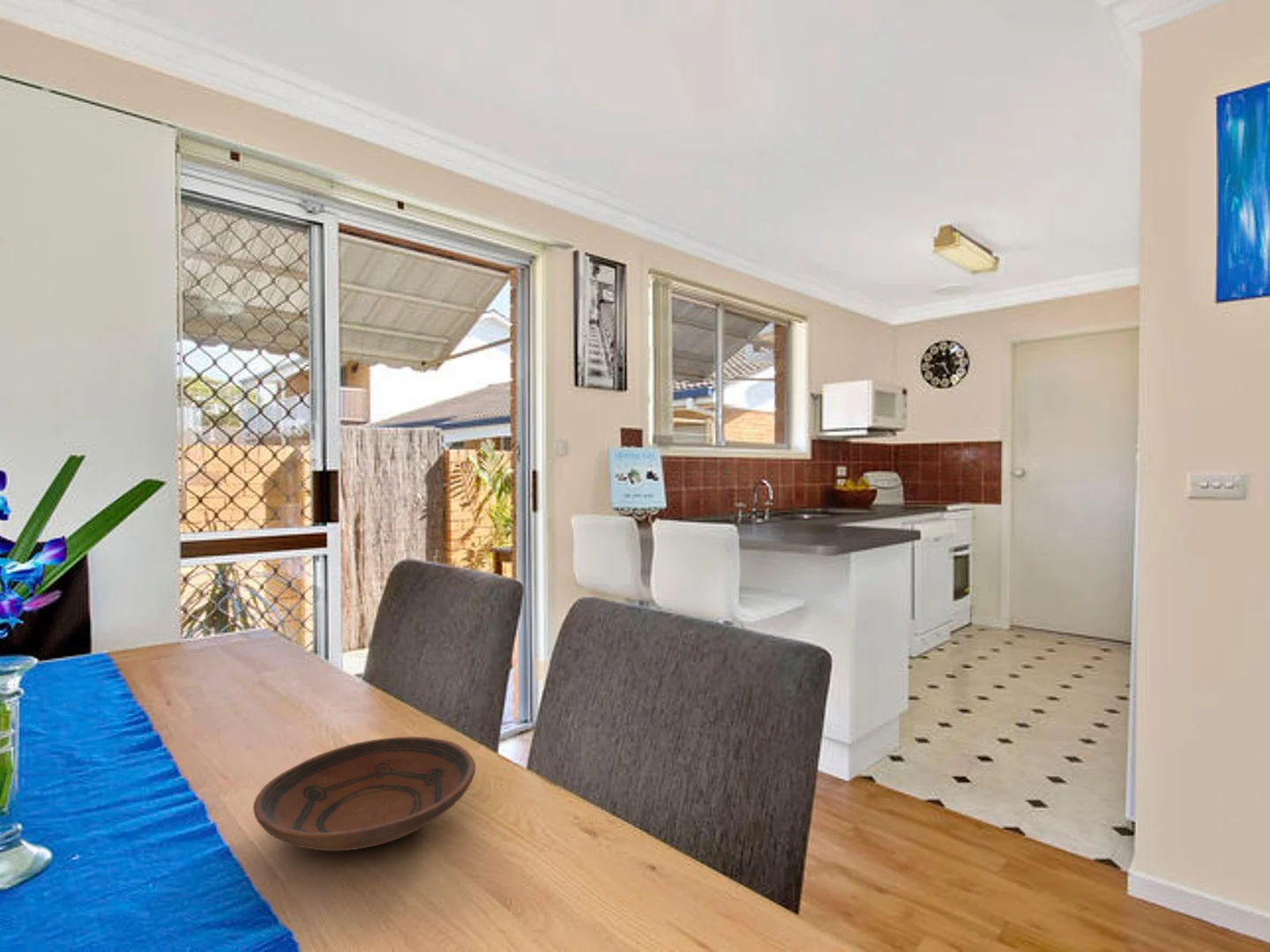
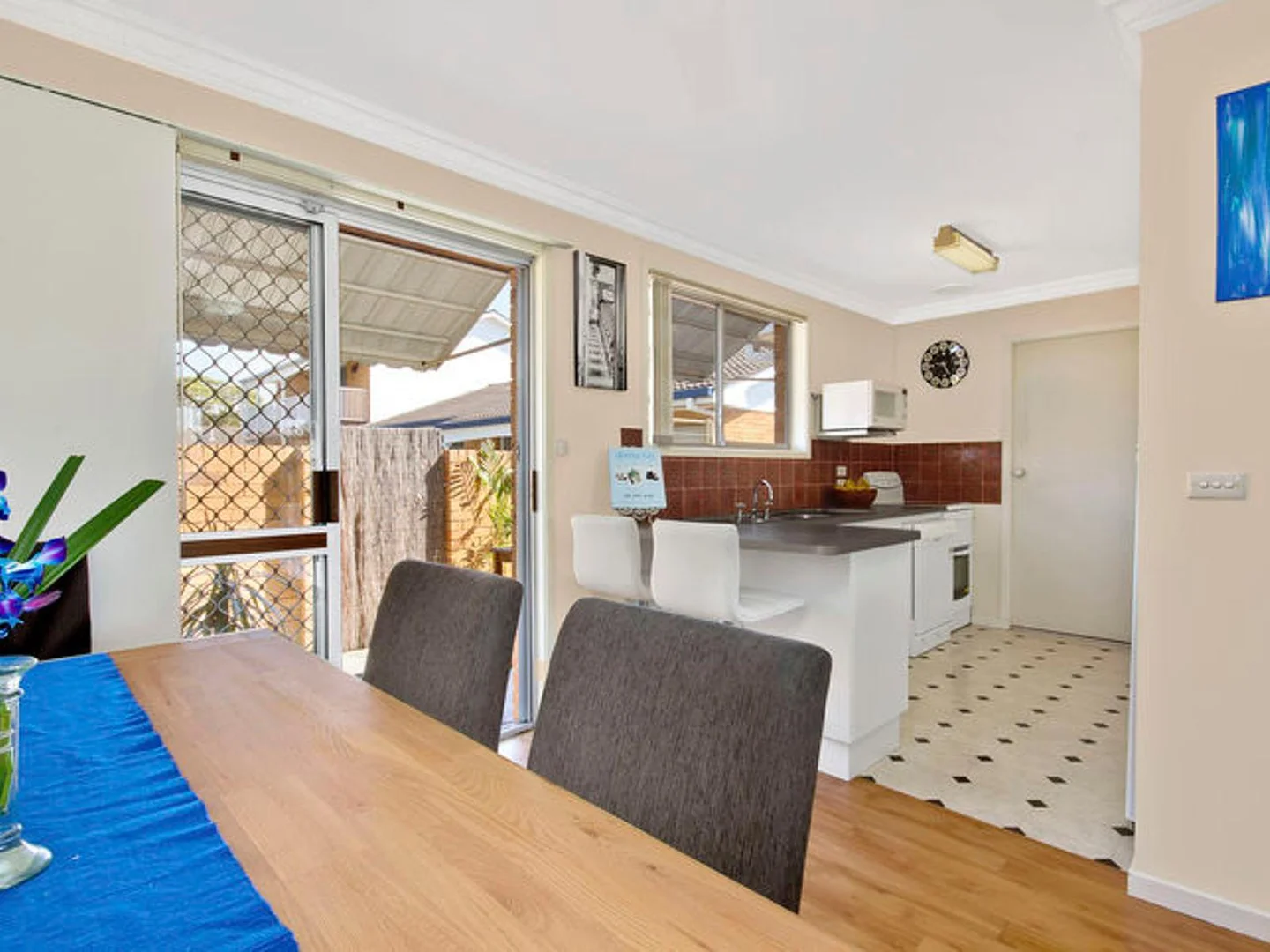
- bowl (370, 799)
